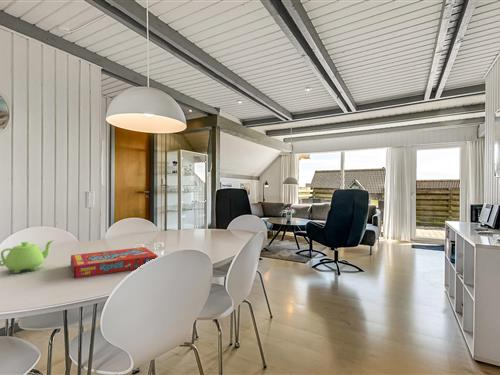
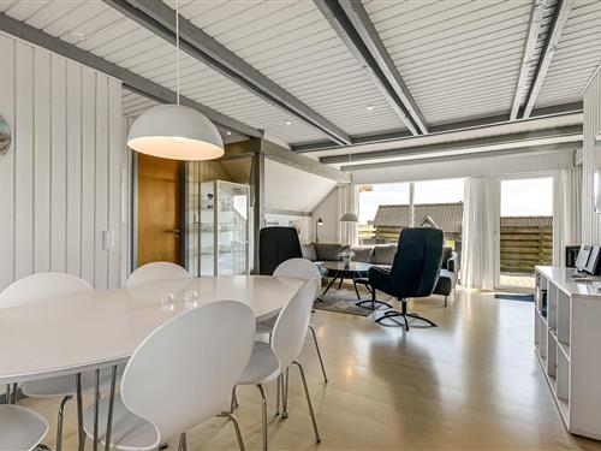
- snack box (114, 260)
- teakettle (27, 255)
